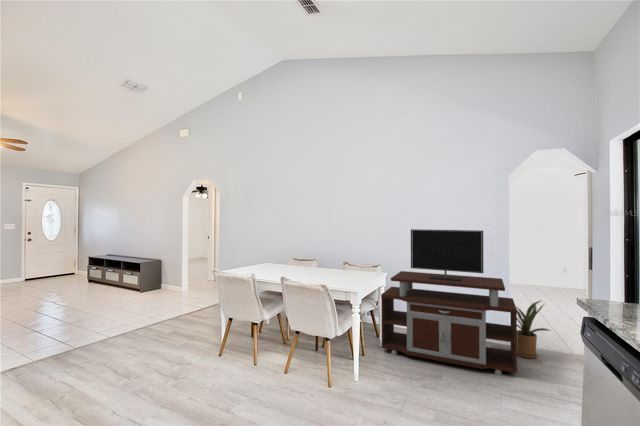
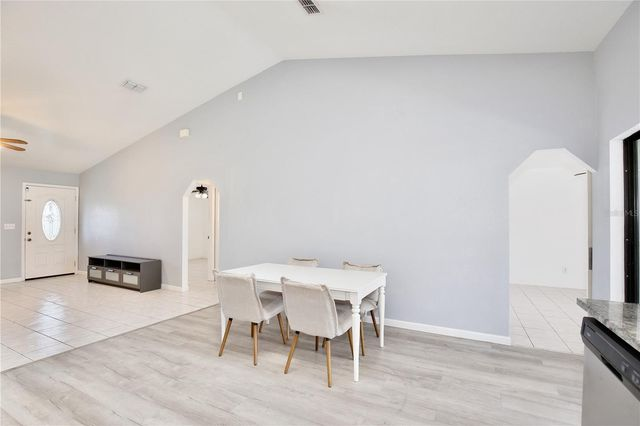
- tv stand (445, 292)
- house plant (523, 326)
